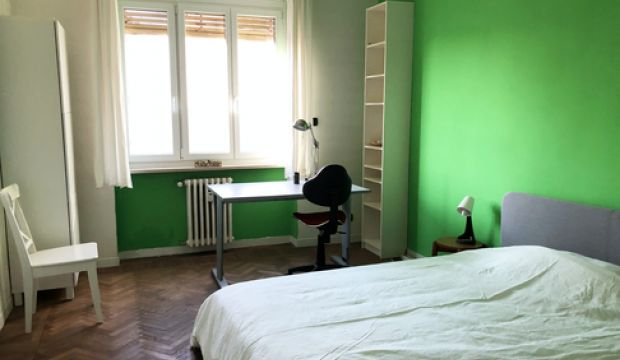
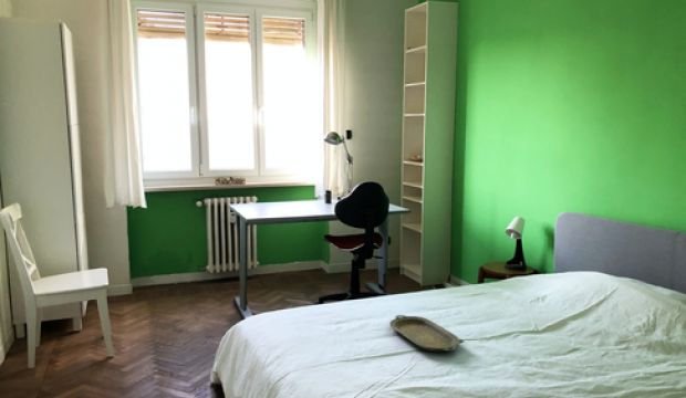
+ serving tray (423, 334)
